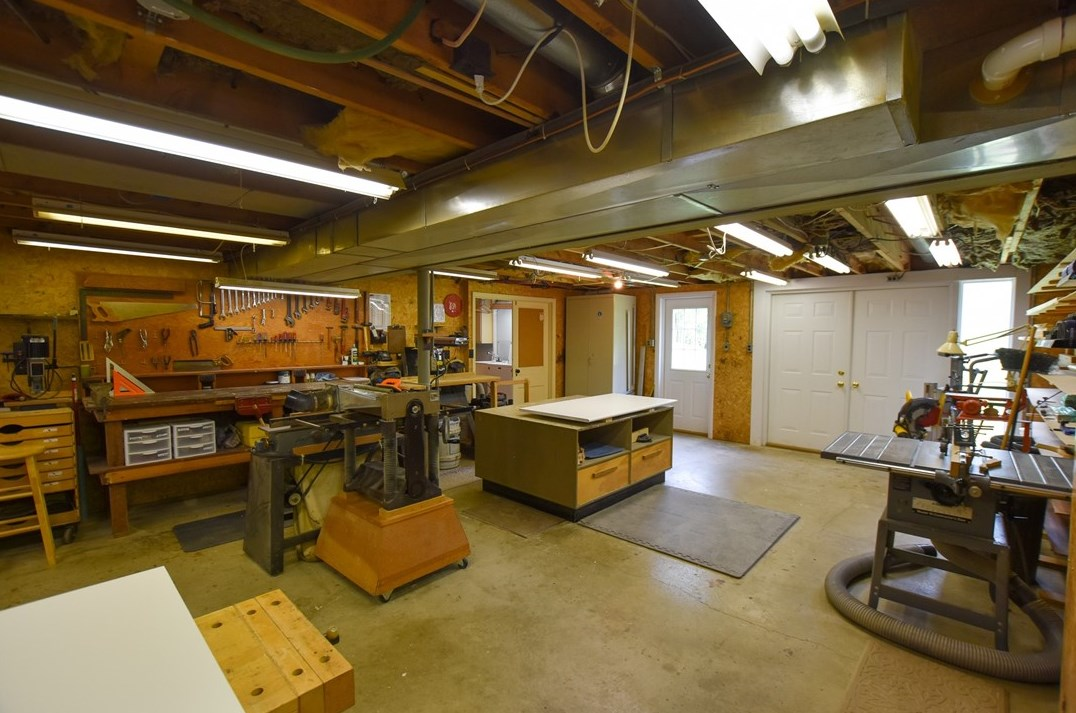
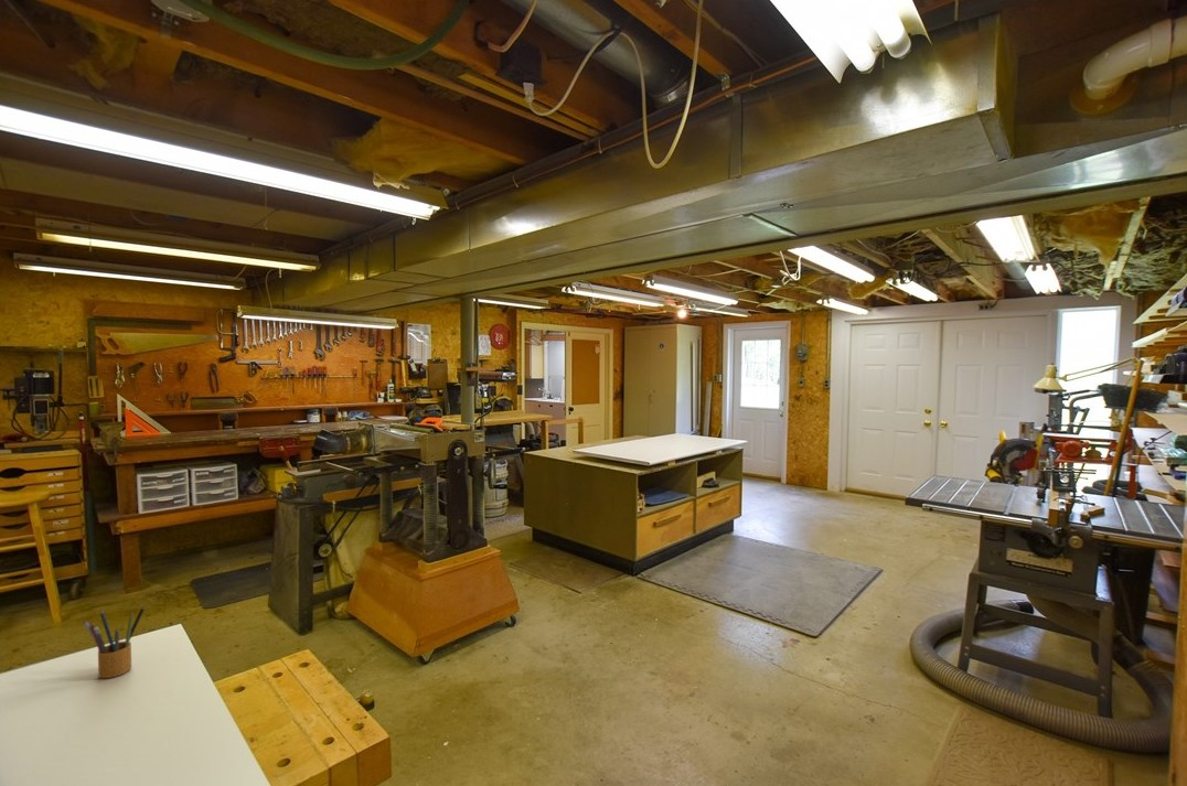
+ pencil box (116, 640)
